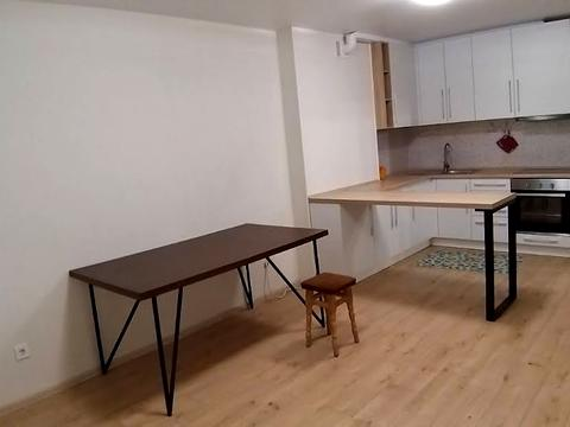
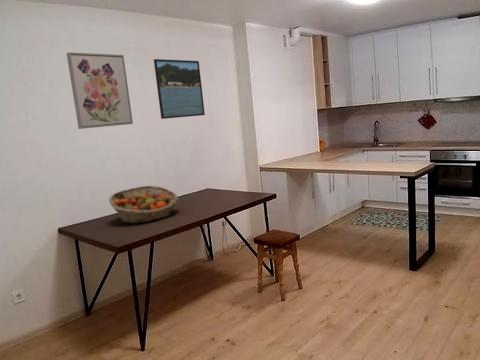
+ fruit basket (144, 203)
+ wall art (101, 90)
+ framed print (180, 88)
